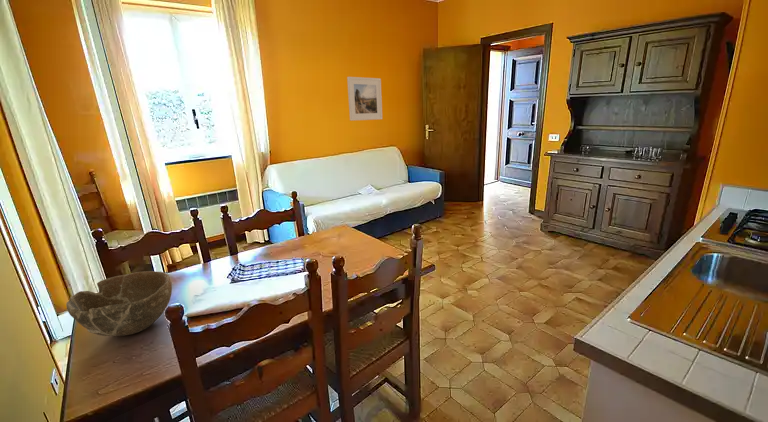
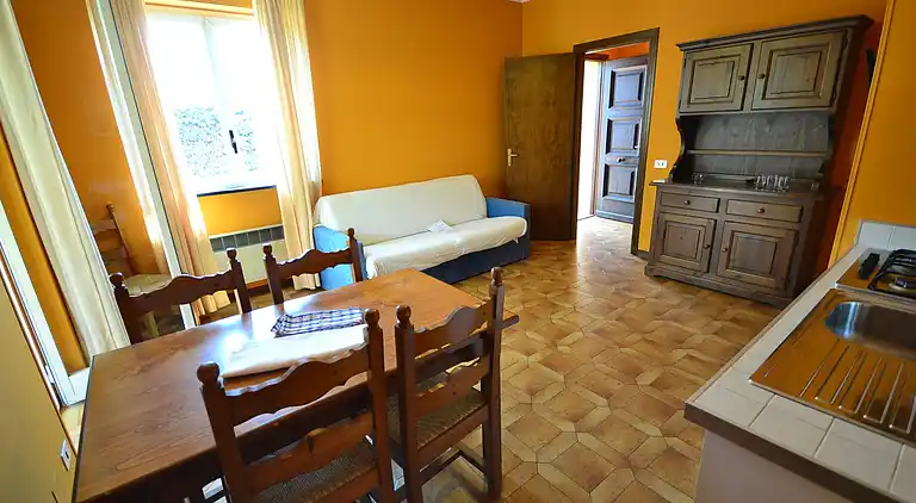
- bowl (126, 308)
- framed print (365, 99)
